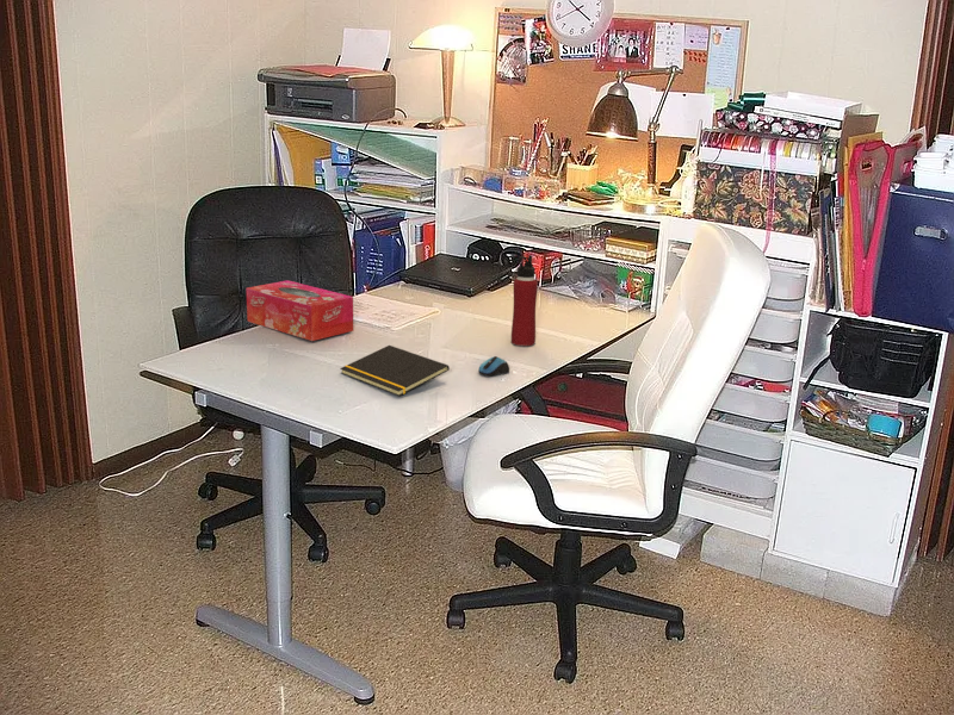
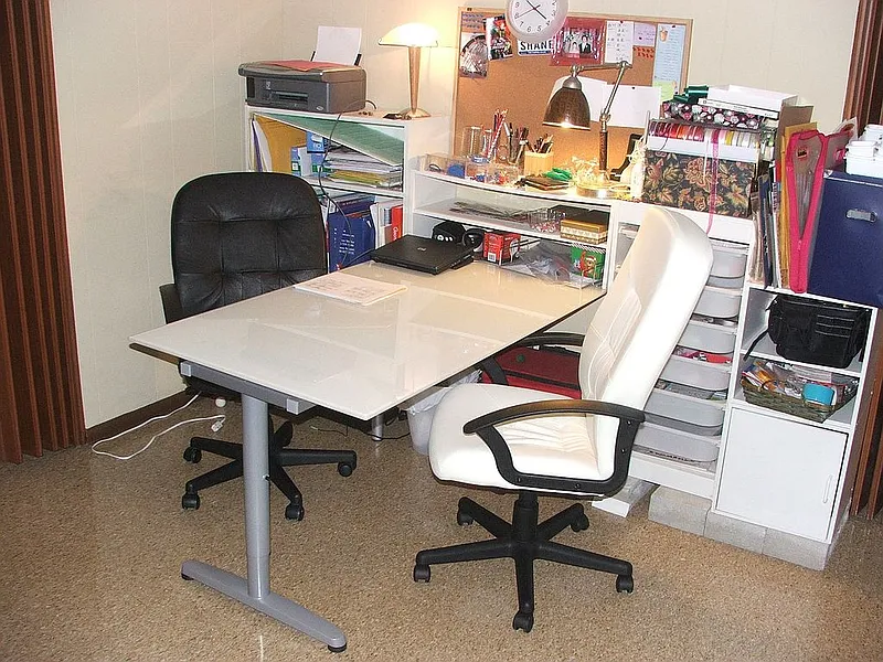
- notepad (394, 368)
- water bottle (525, 299)
- computer mouse (494, 365)
- tissue box (299, 309)
